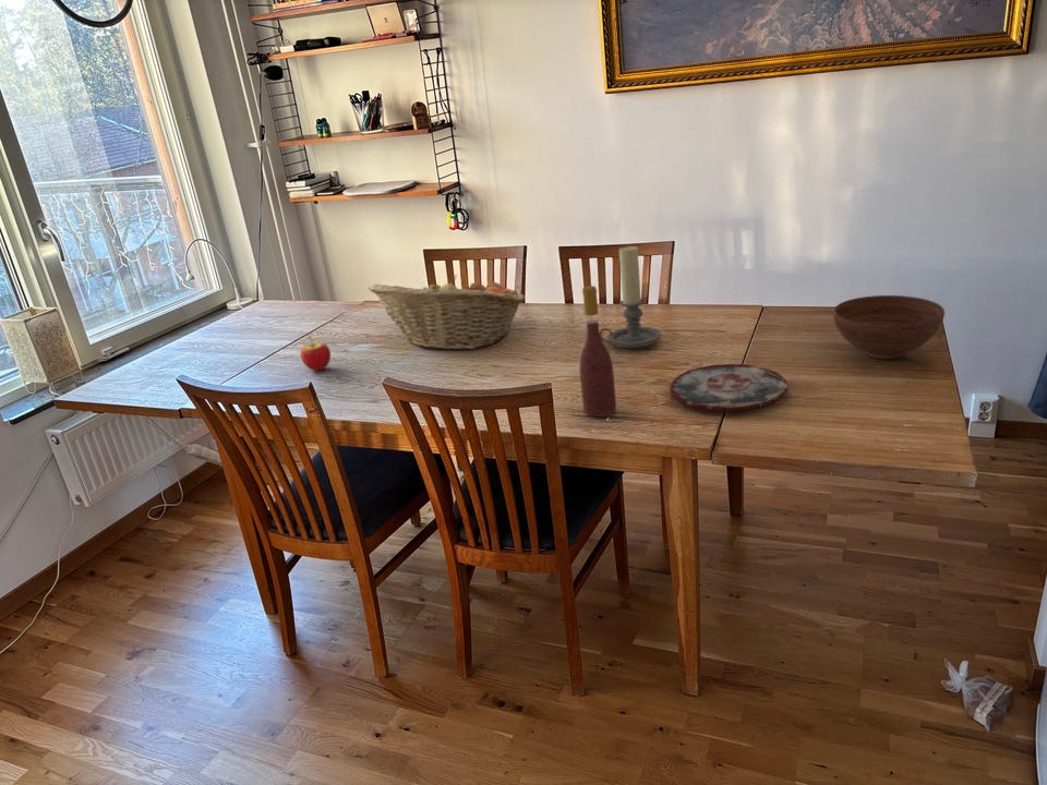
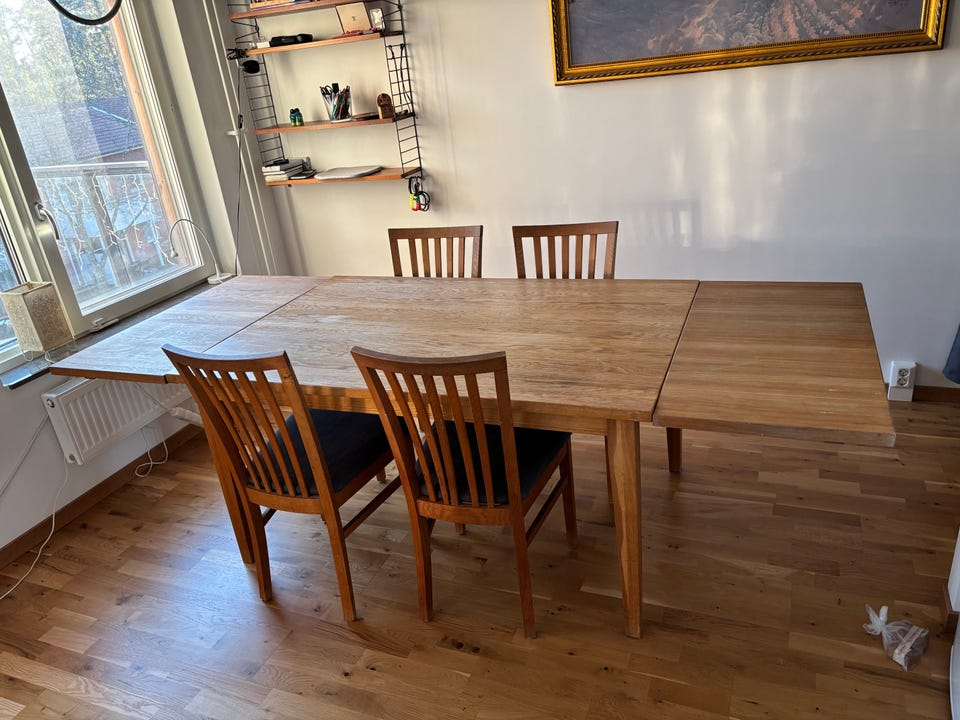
- fruit basket (447, 304)
- candle holder (626, 295)
- bowl (886, 331)
- apple (315, 352)
- wine bottle (594, 352)
- plate (727, 387)
